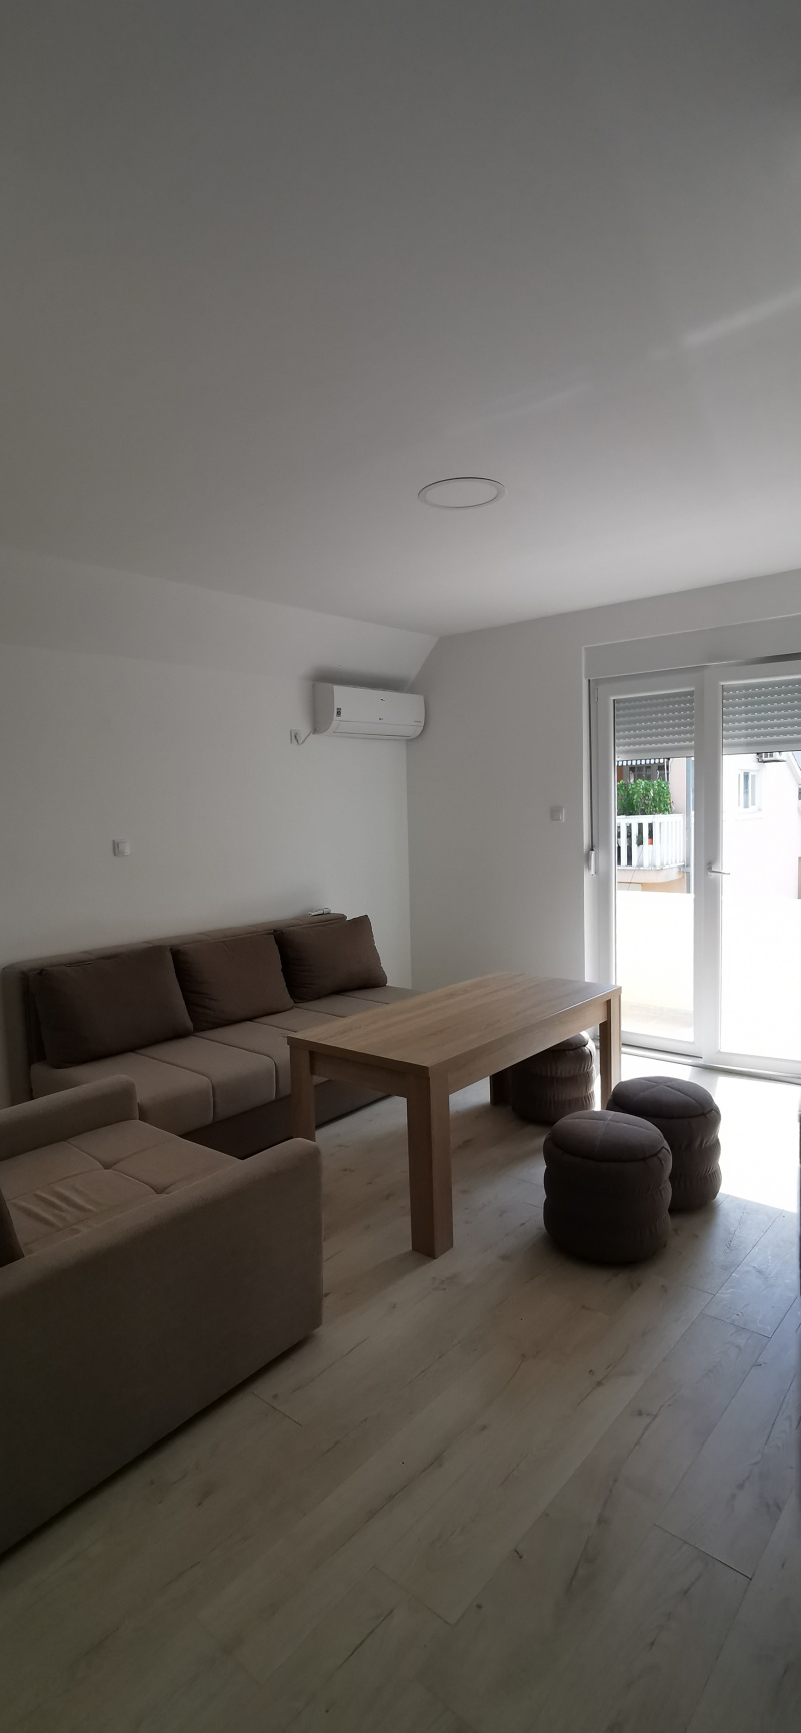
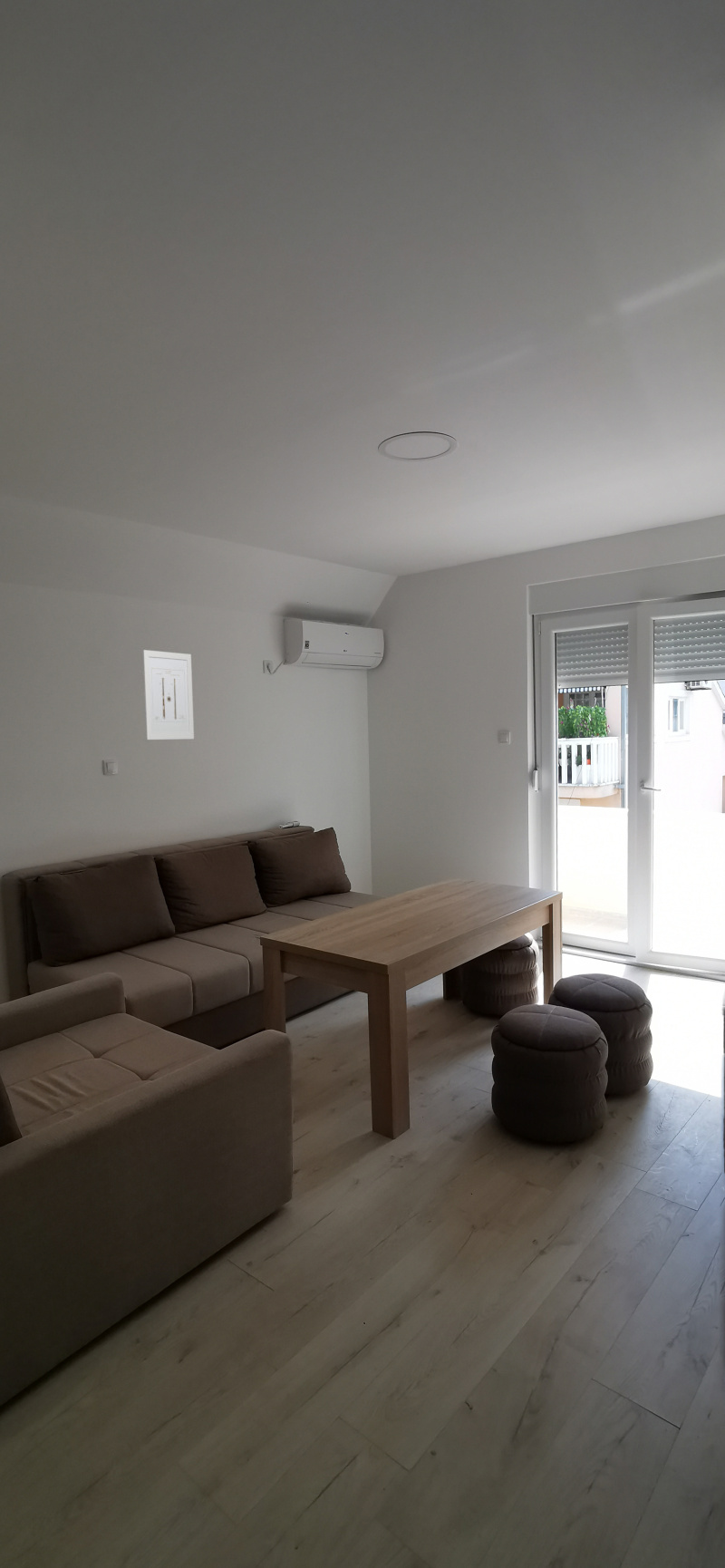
+ wall art (169, 695)
